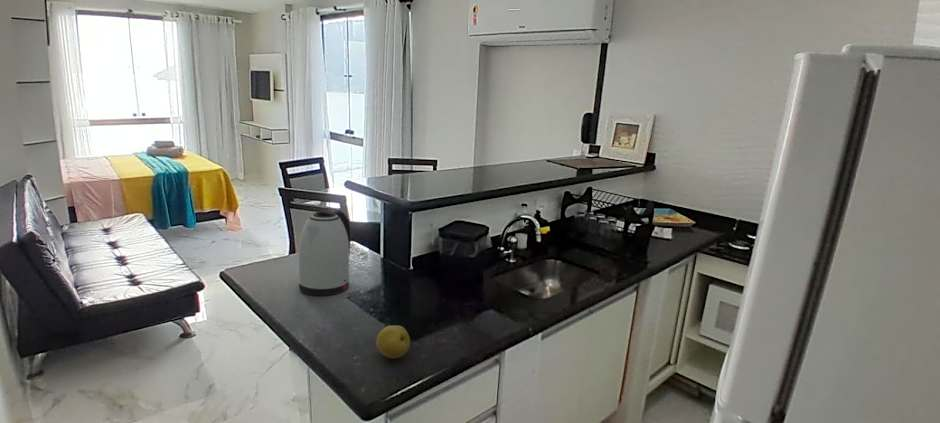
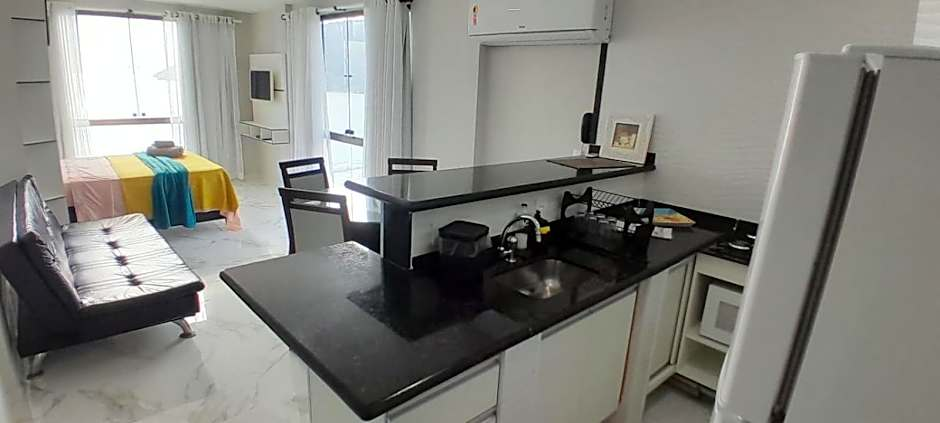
- kettle (329, 247)
- fruit (393, 342)
